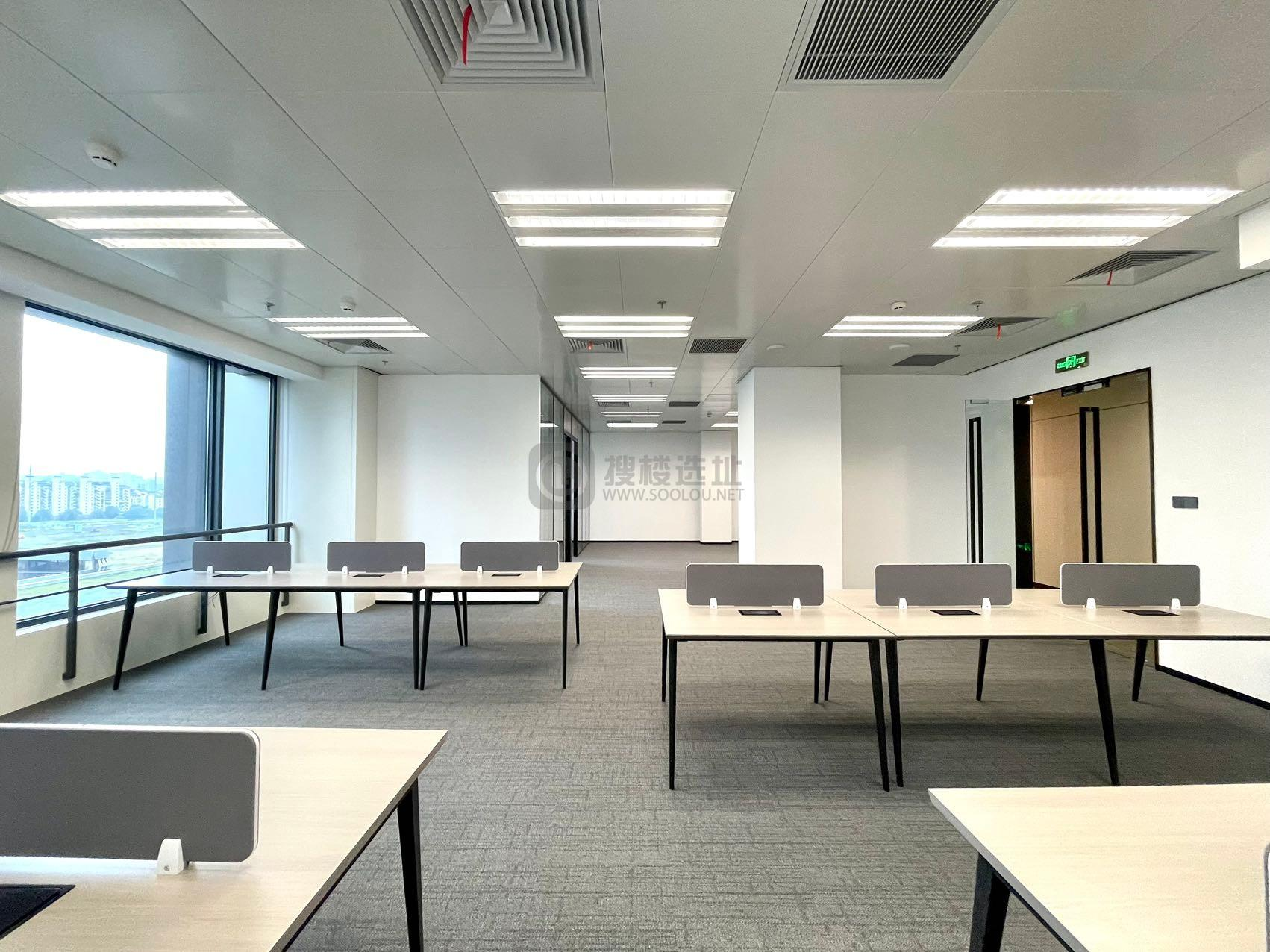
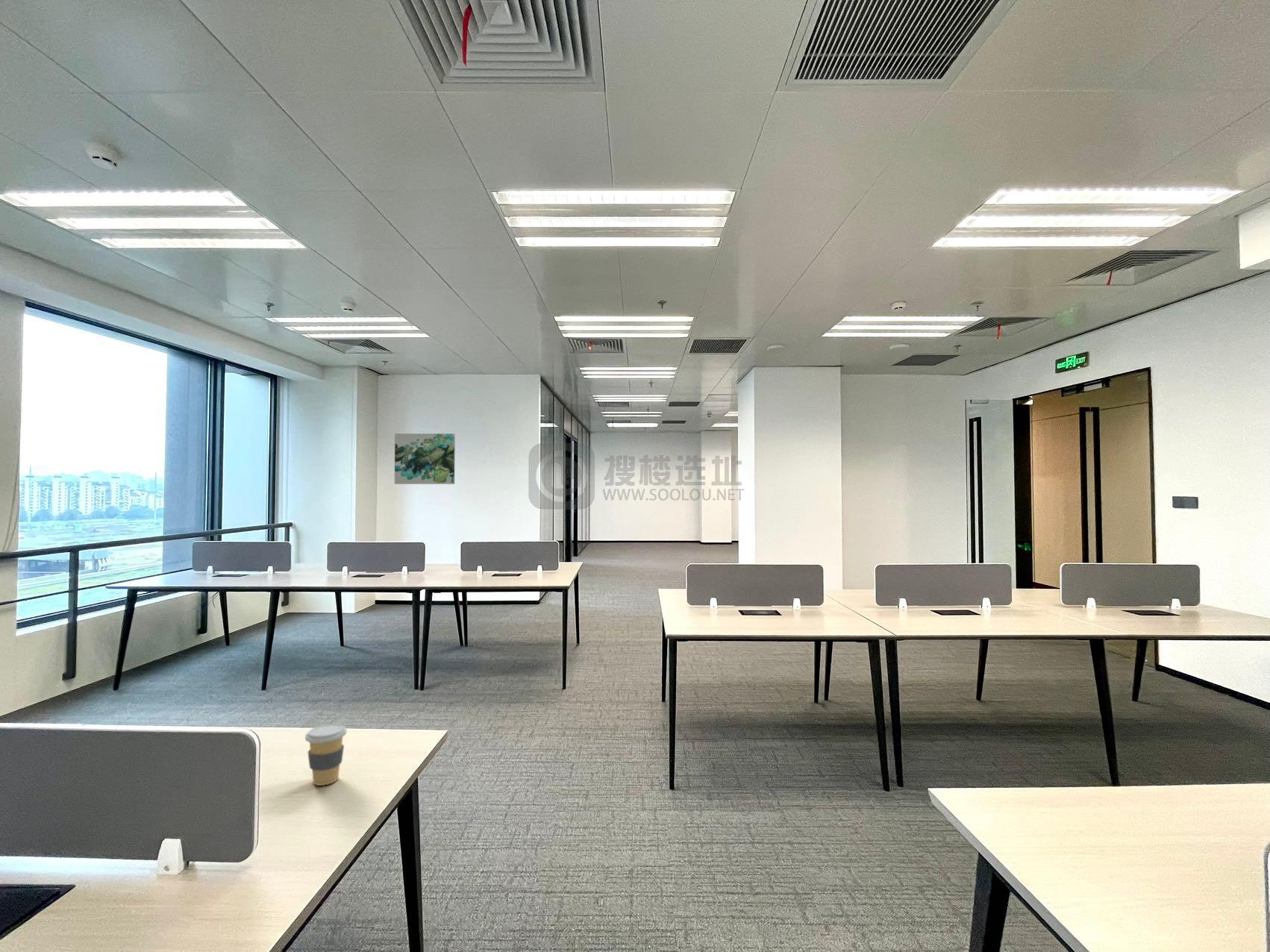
+ coffee cup (325, 754)
+ wall art (425, 459)
